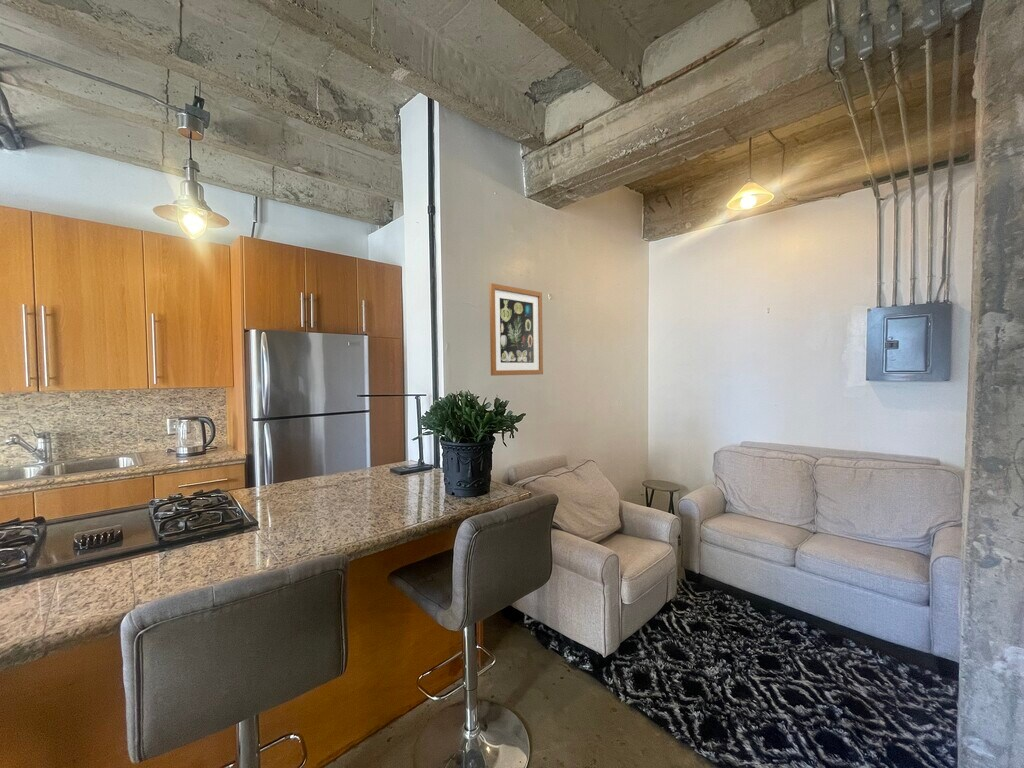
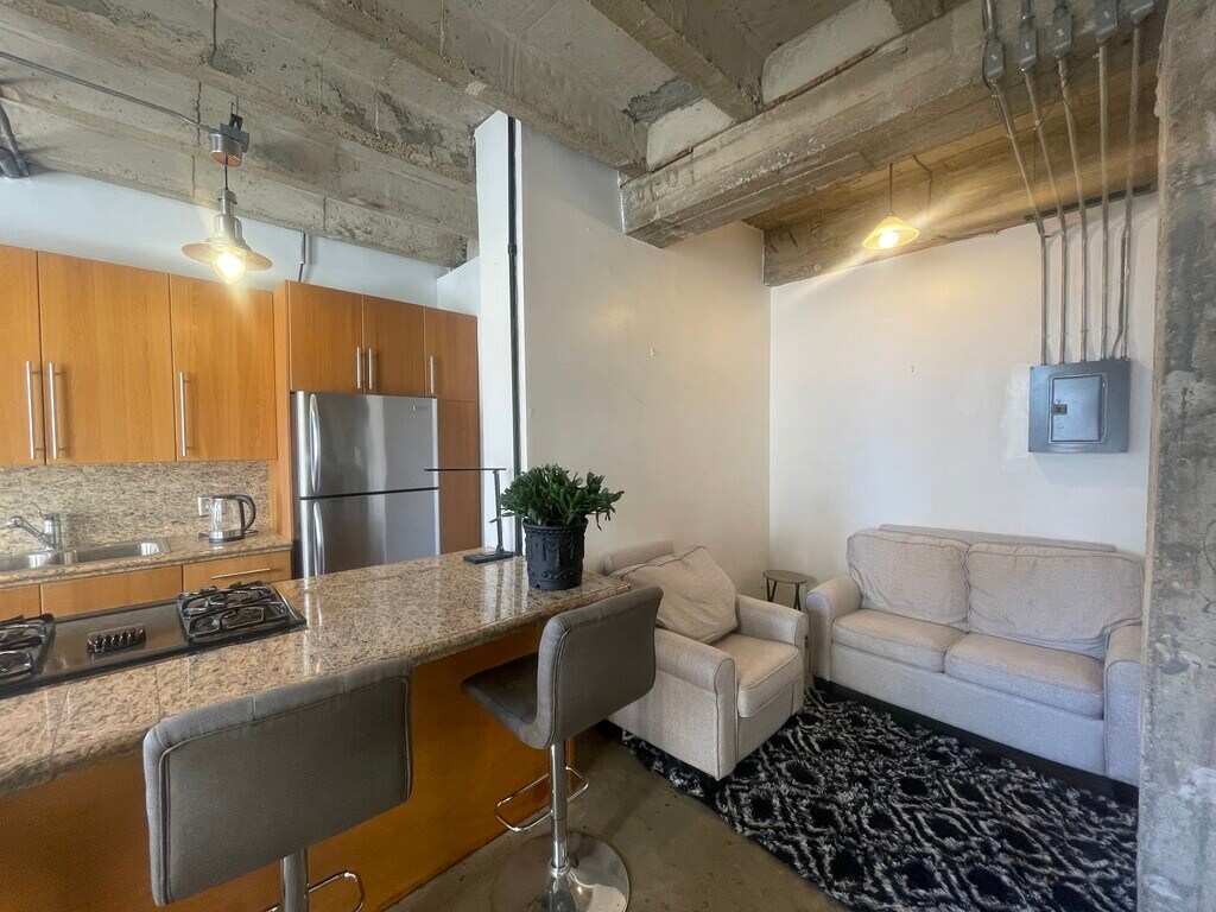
- wall art (517, 331)
